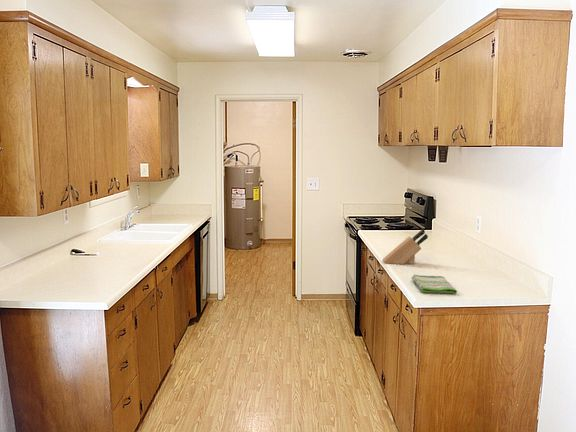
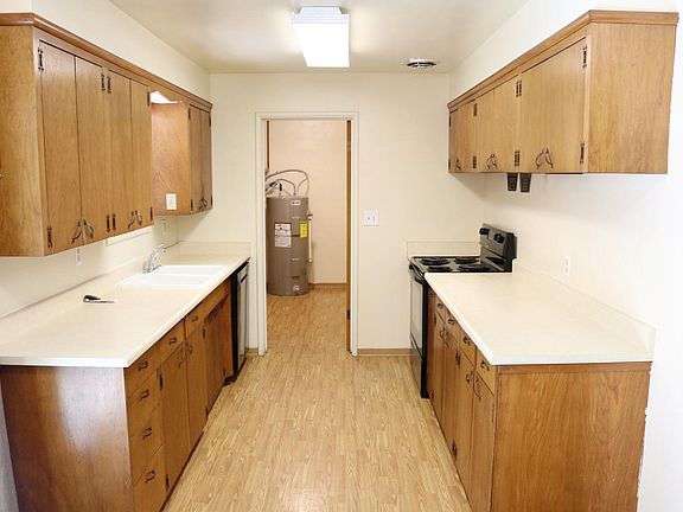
- knife block (405, 245)
- dish towel (433, 283)
